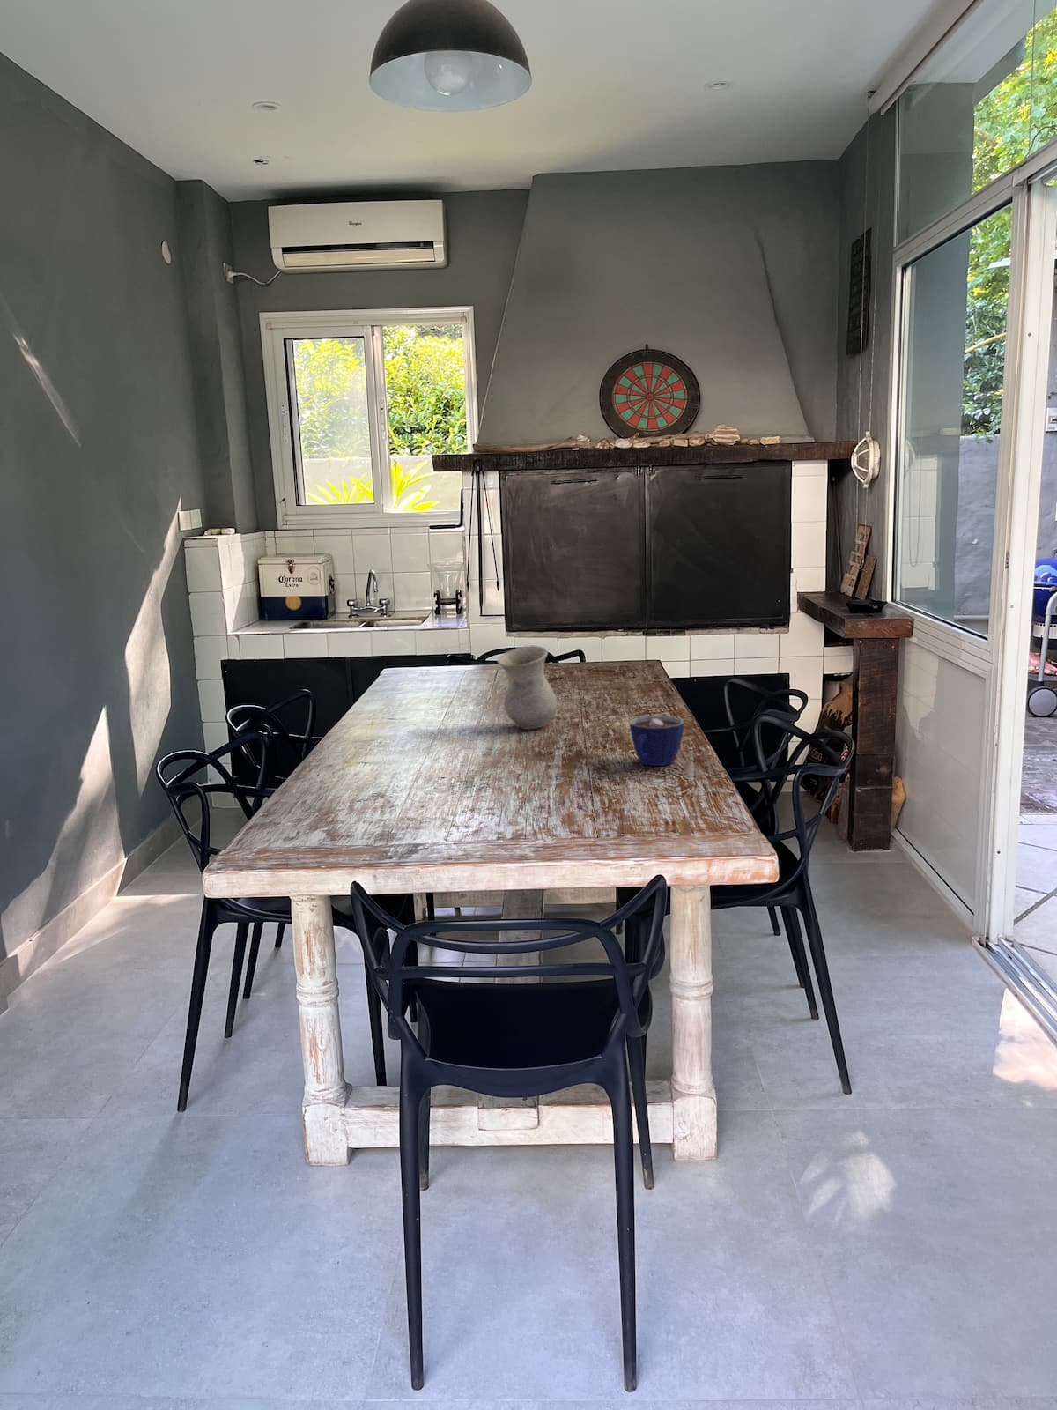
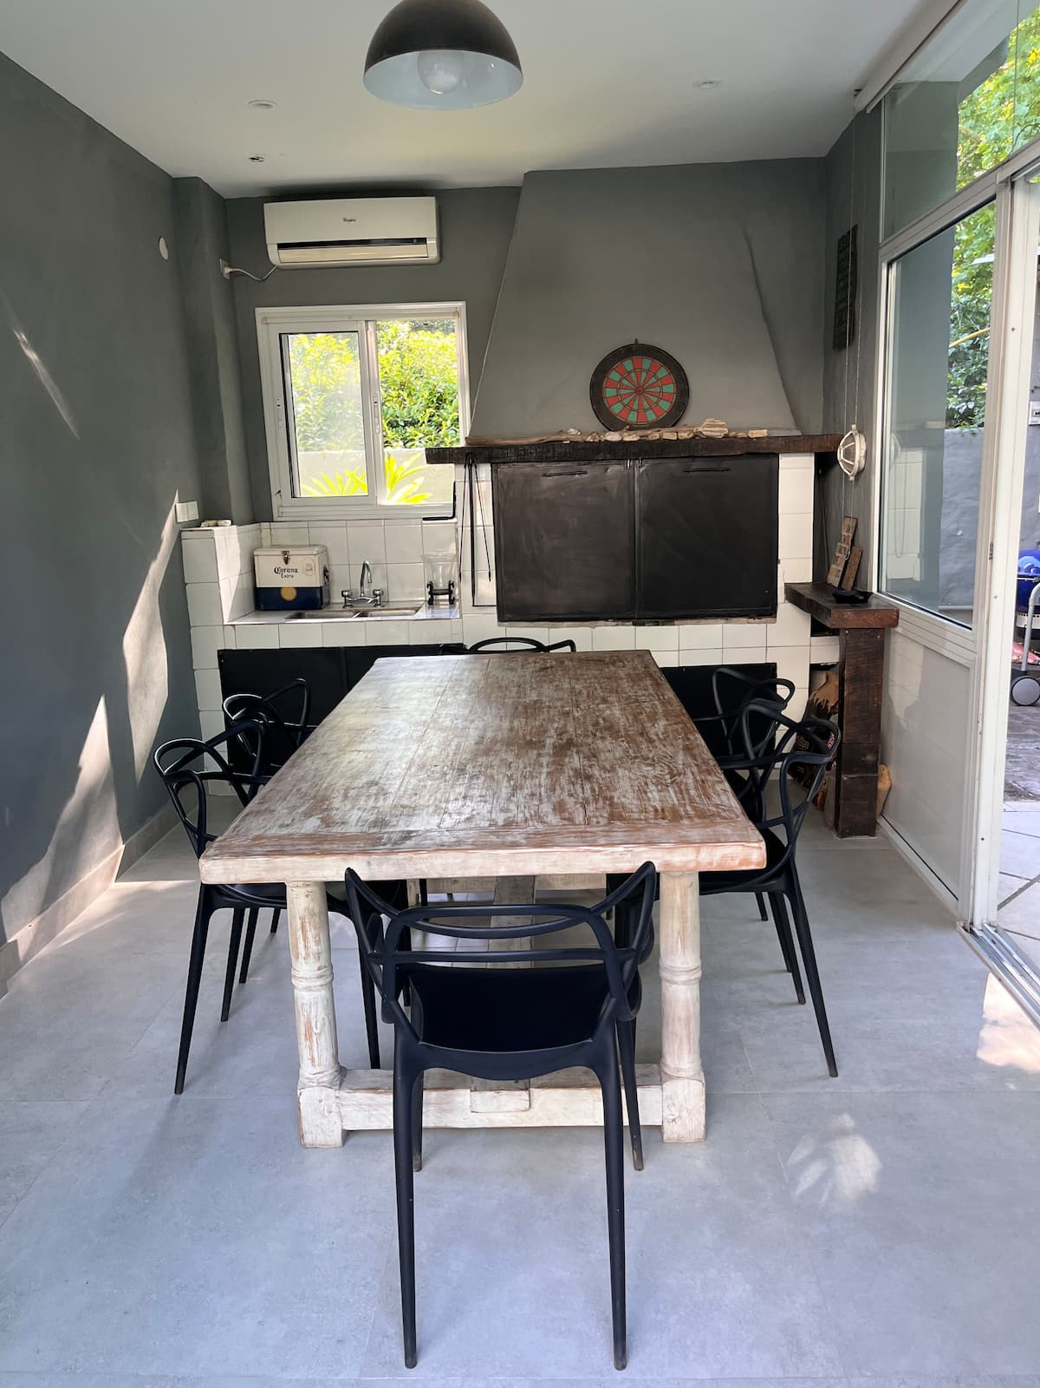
- cup (653, 743)
- vase (526, 688)
